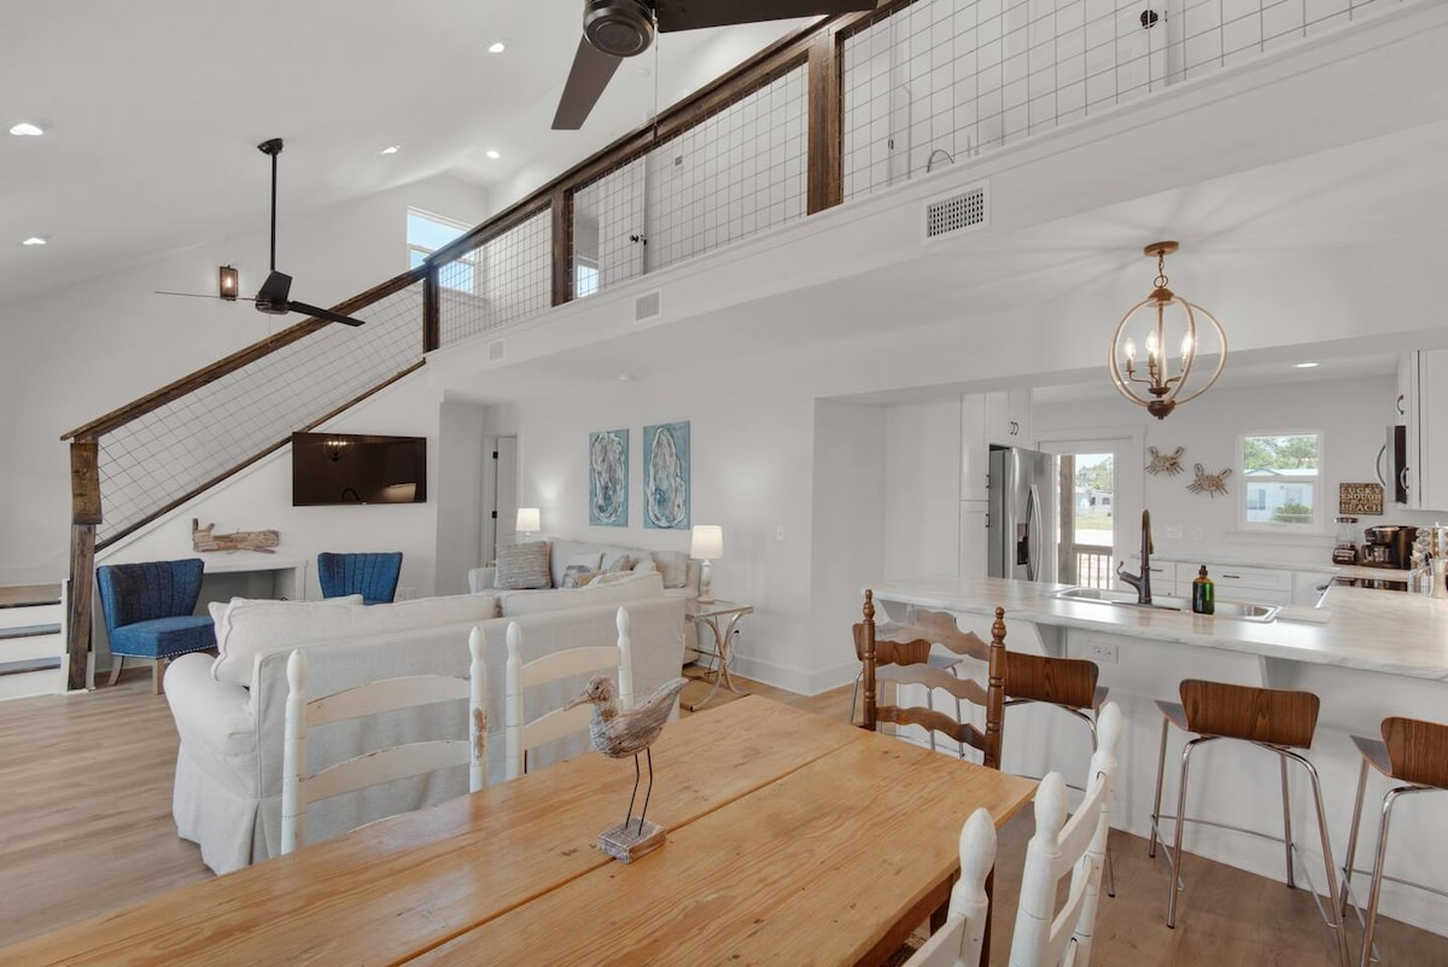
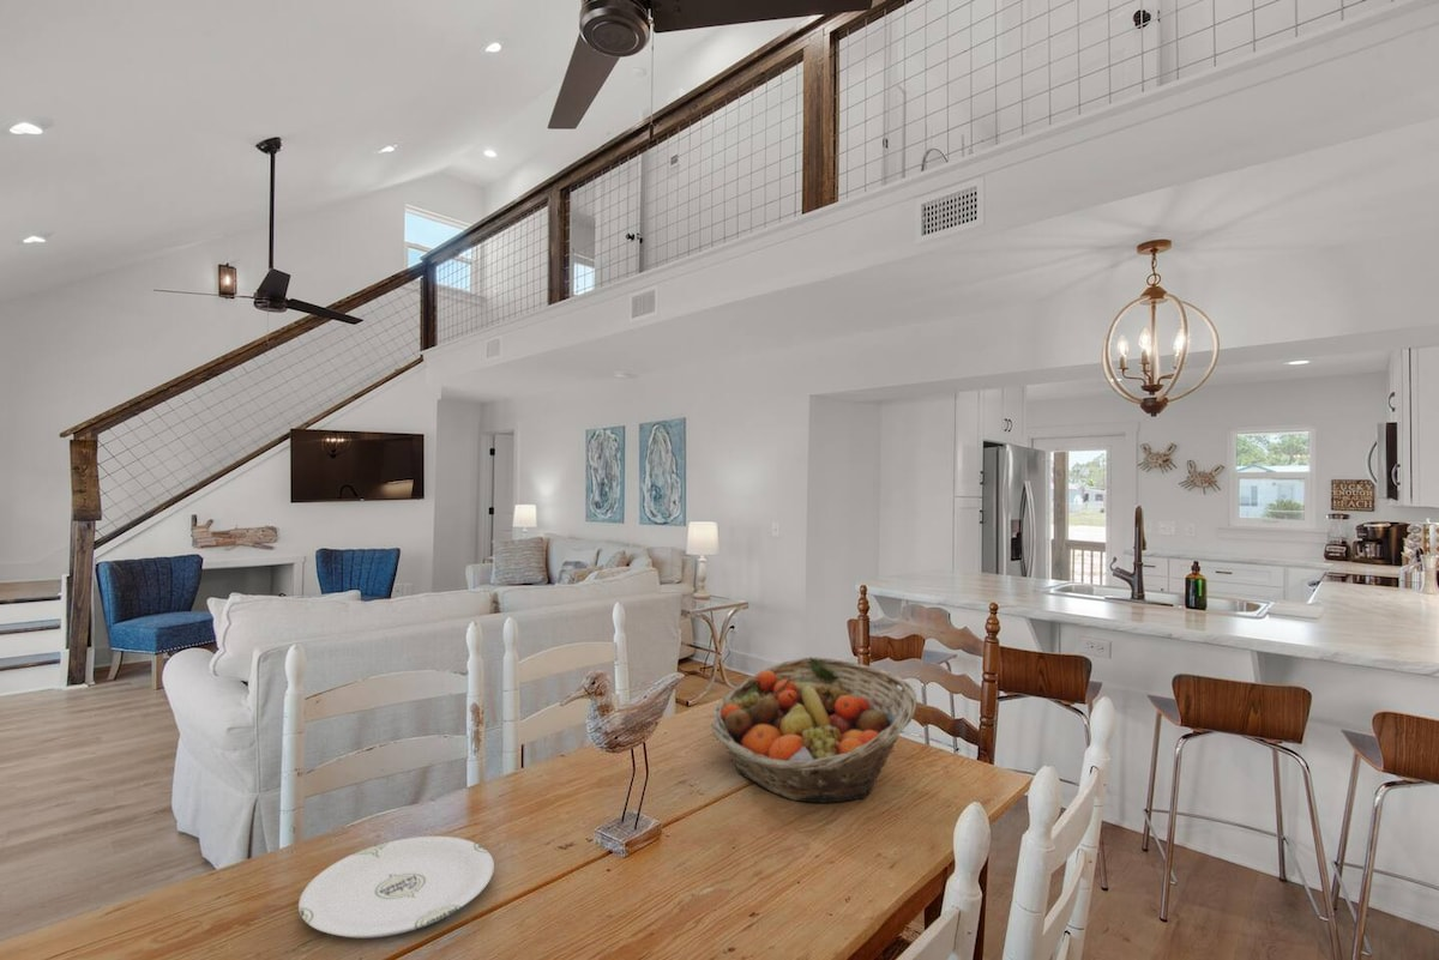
+ plate (401, 886)
+ fruit basket (809, 723)
